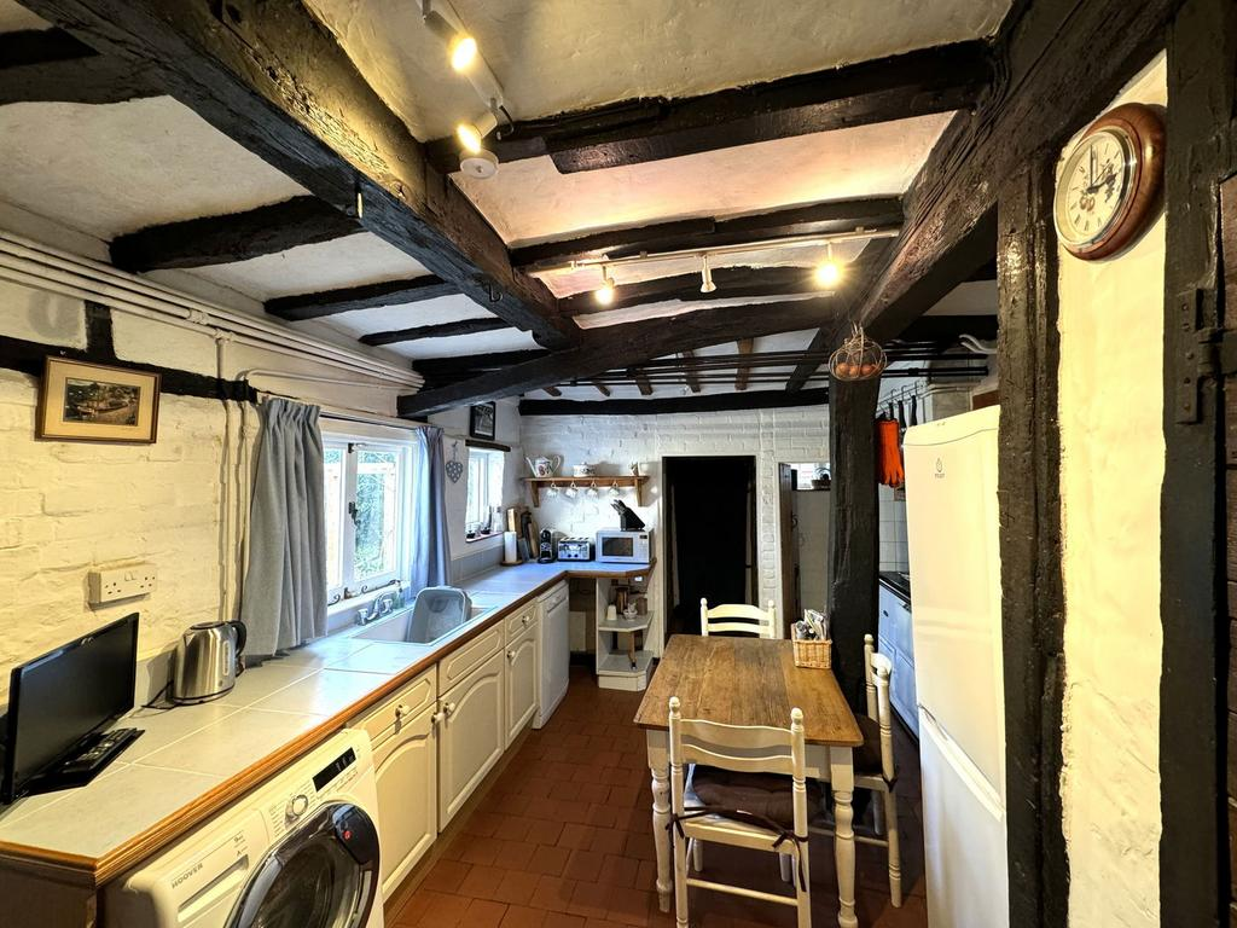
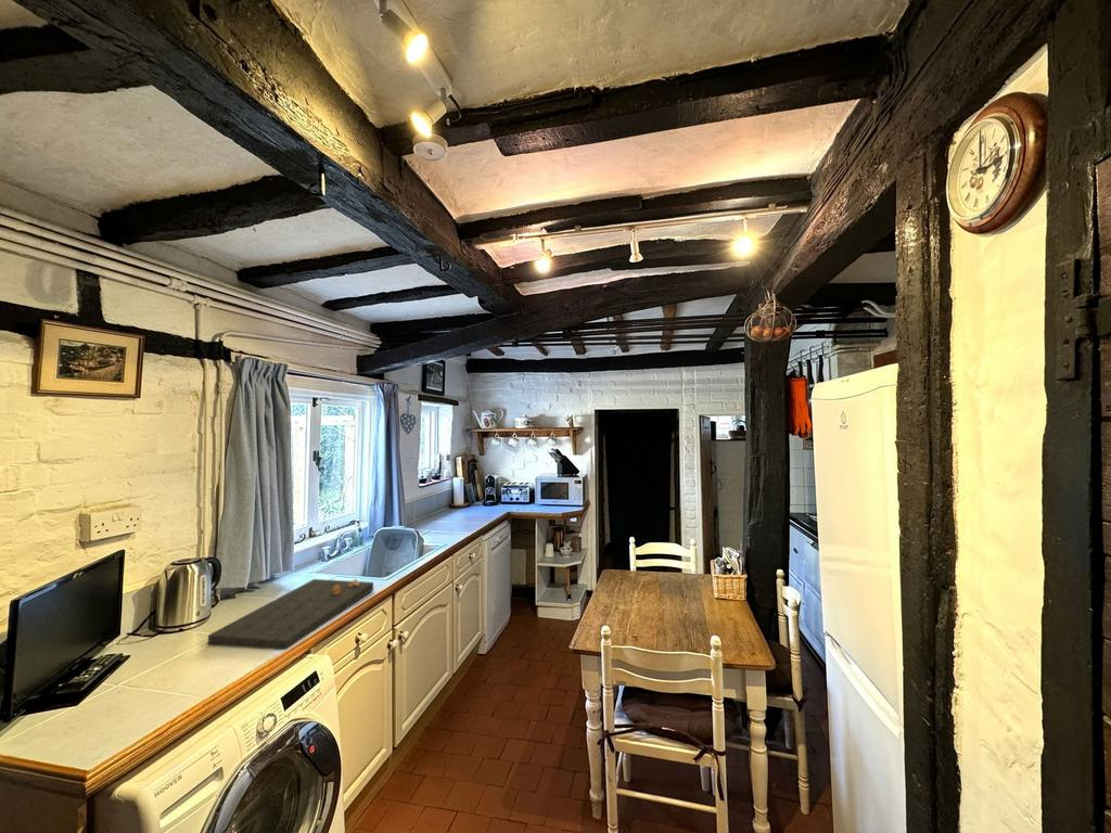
+ cutting board (302, 605)
